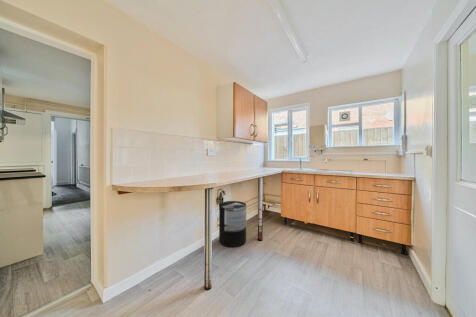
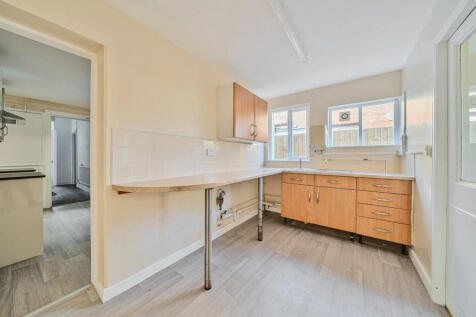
- trash can (232, 222)
